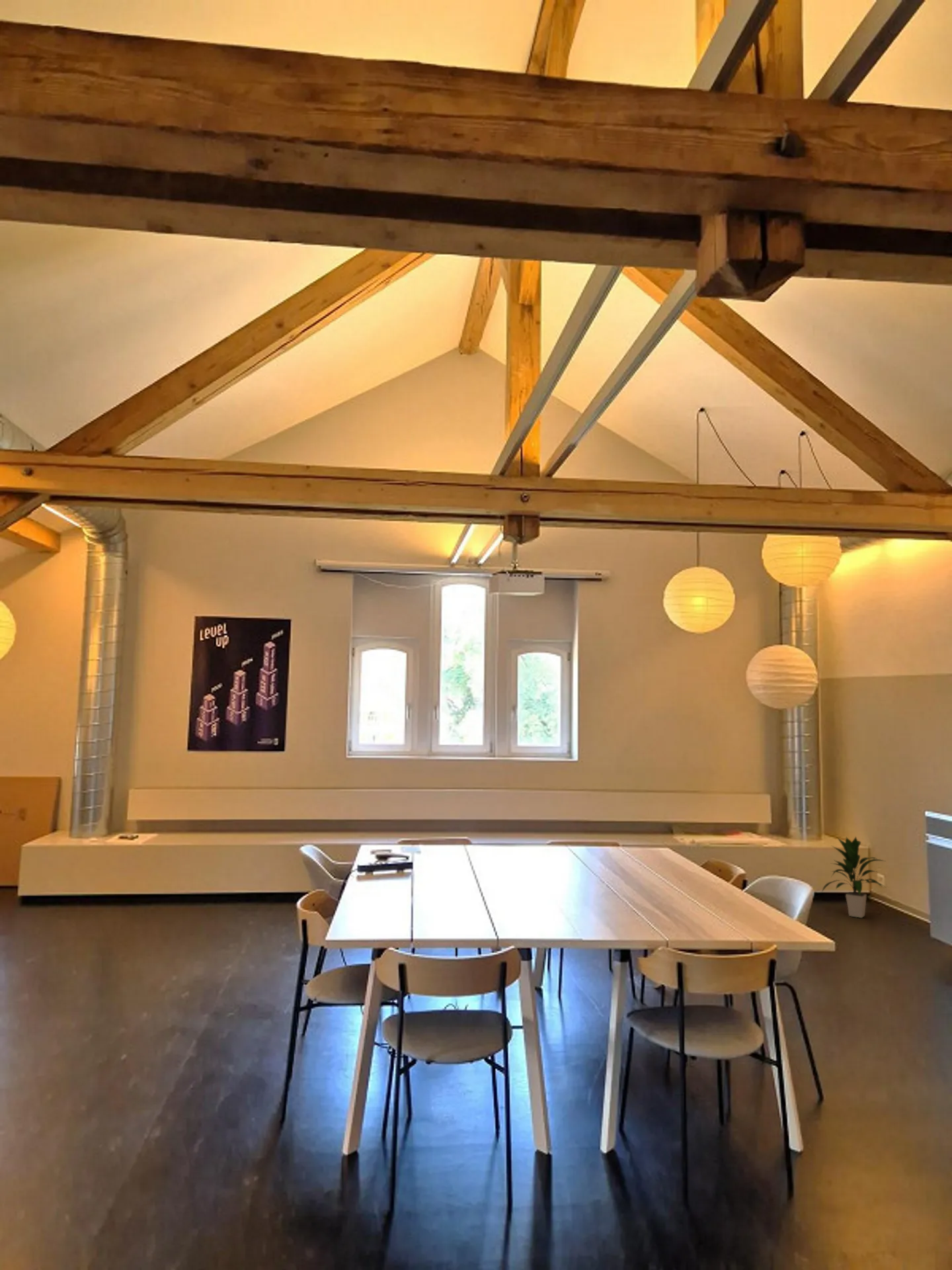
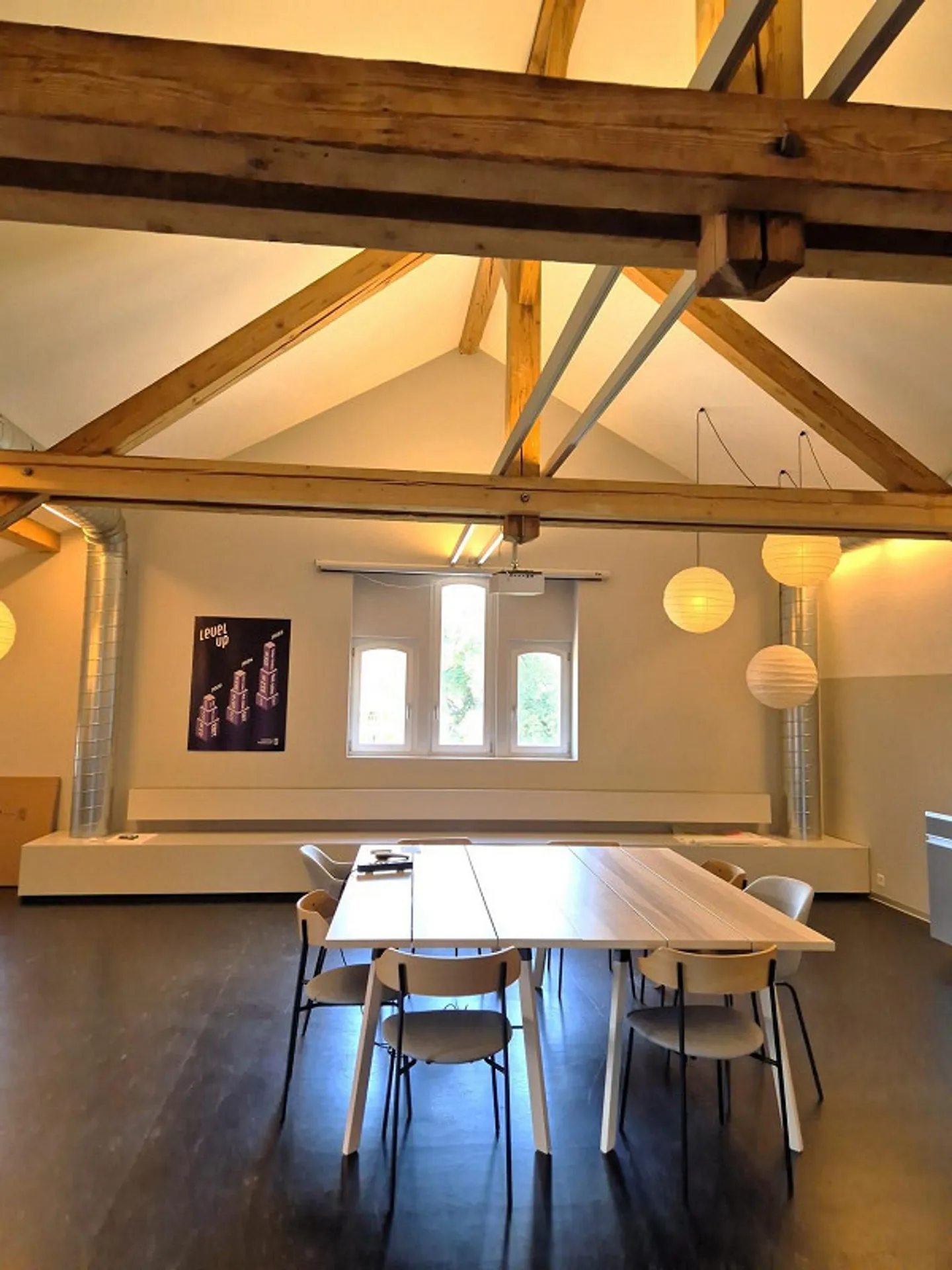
- indoor plant (853, 874)
